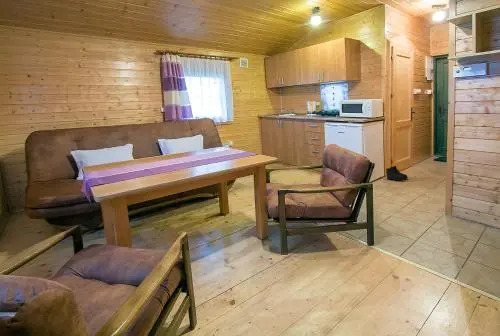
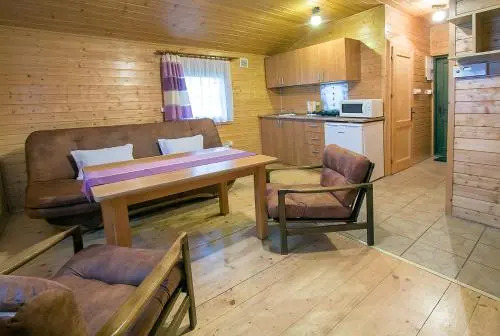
- boots (396, 172)
